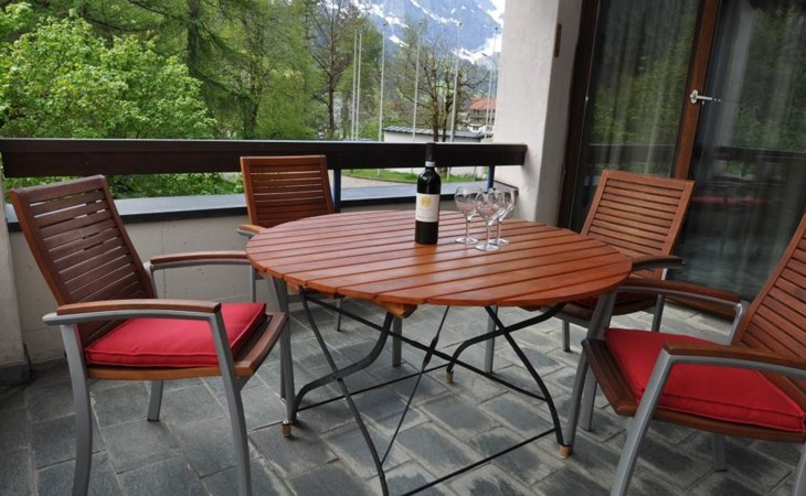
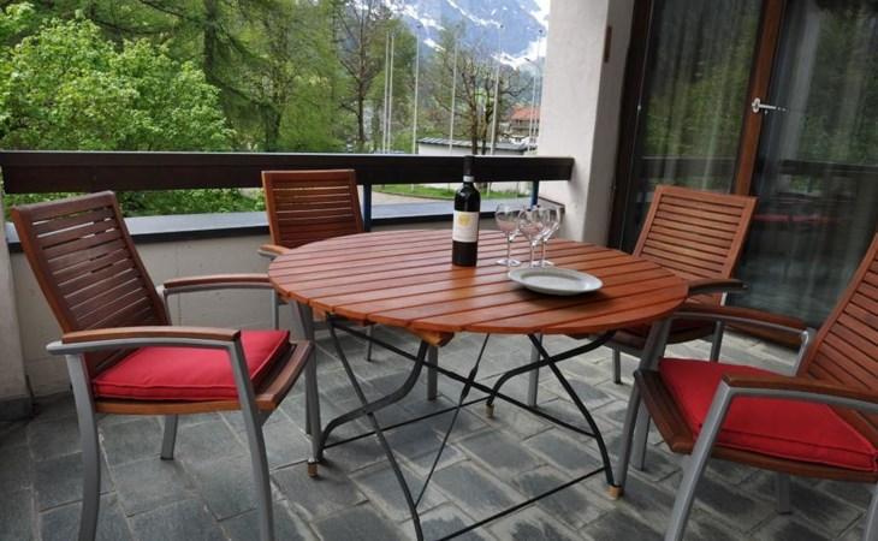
+ chinaware (553, 281)
